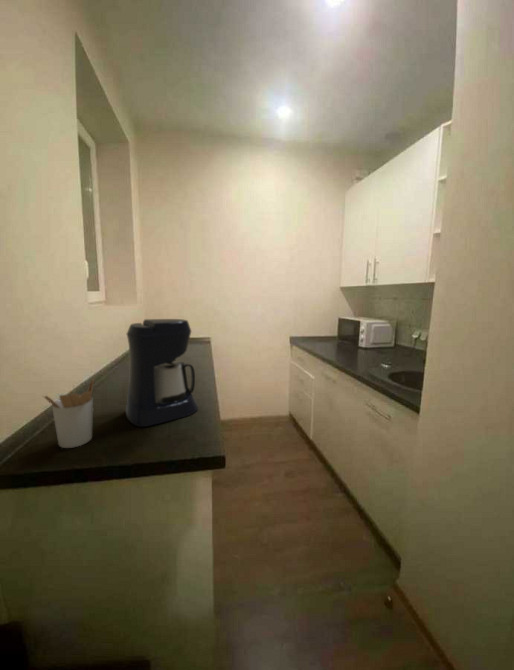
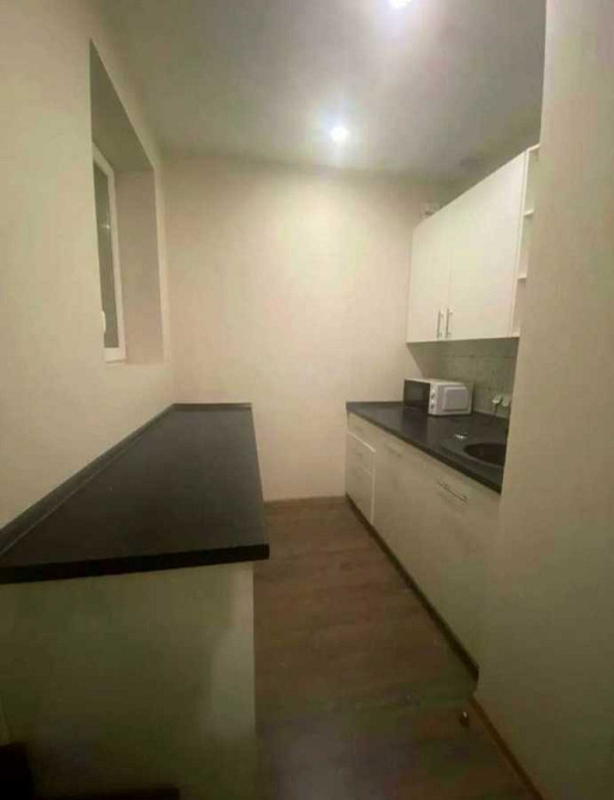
- utensil holder (75, 414)
- coffee maker (160, 366)
